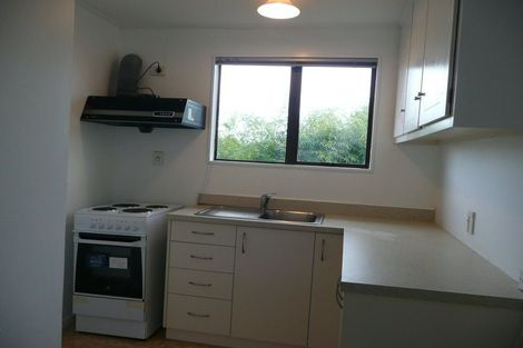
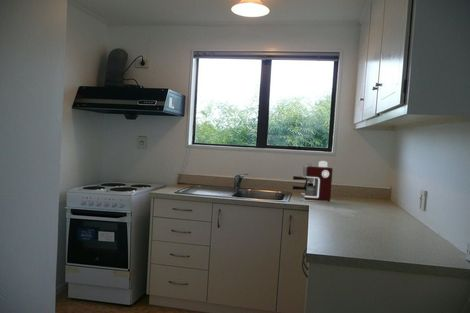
+ coffee maker (310, 179)
